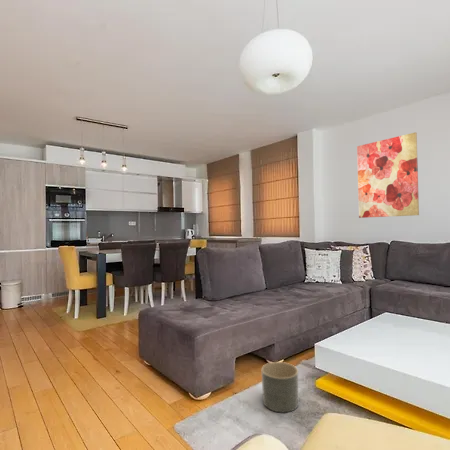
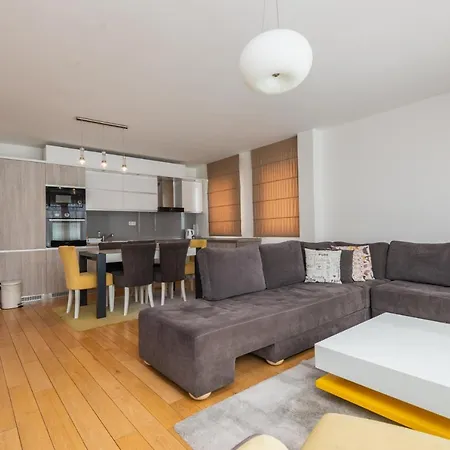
- planter (280, 386)
- wall art (385, 178)
